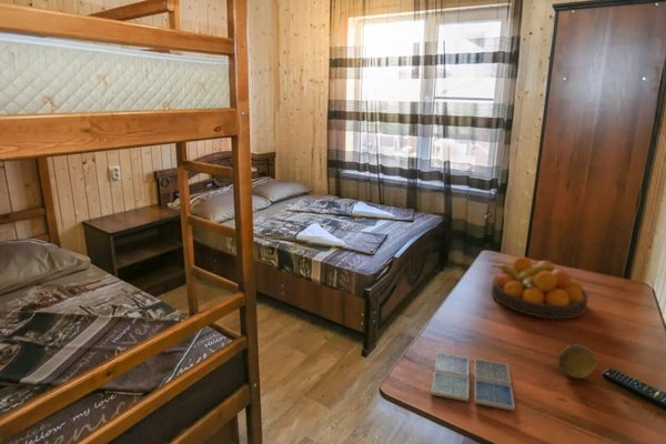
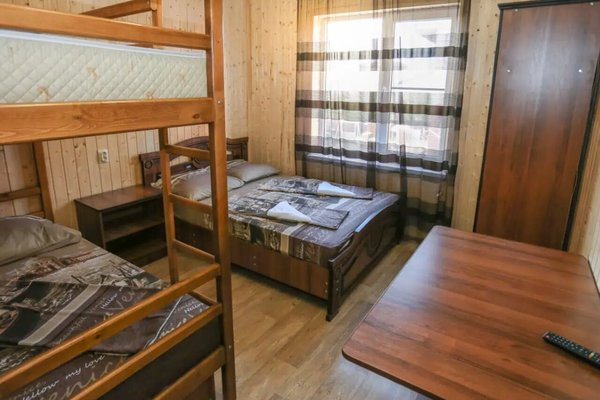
- drink coaster (468, 379)
- fruit bowl (538, 281)
- fruit (576, 361)
